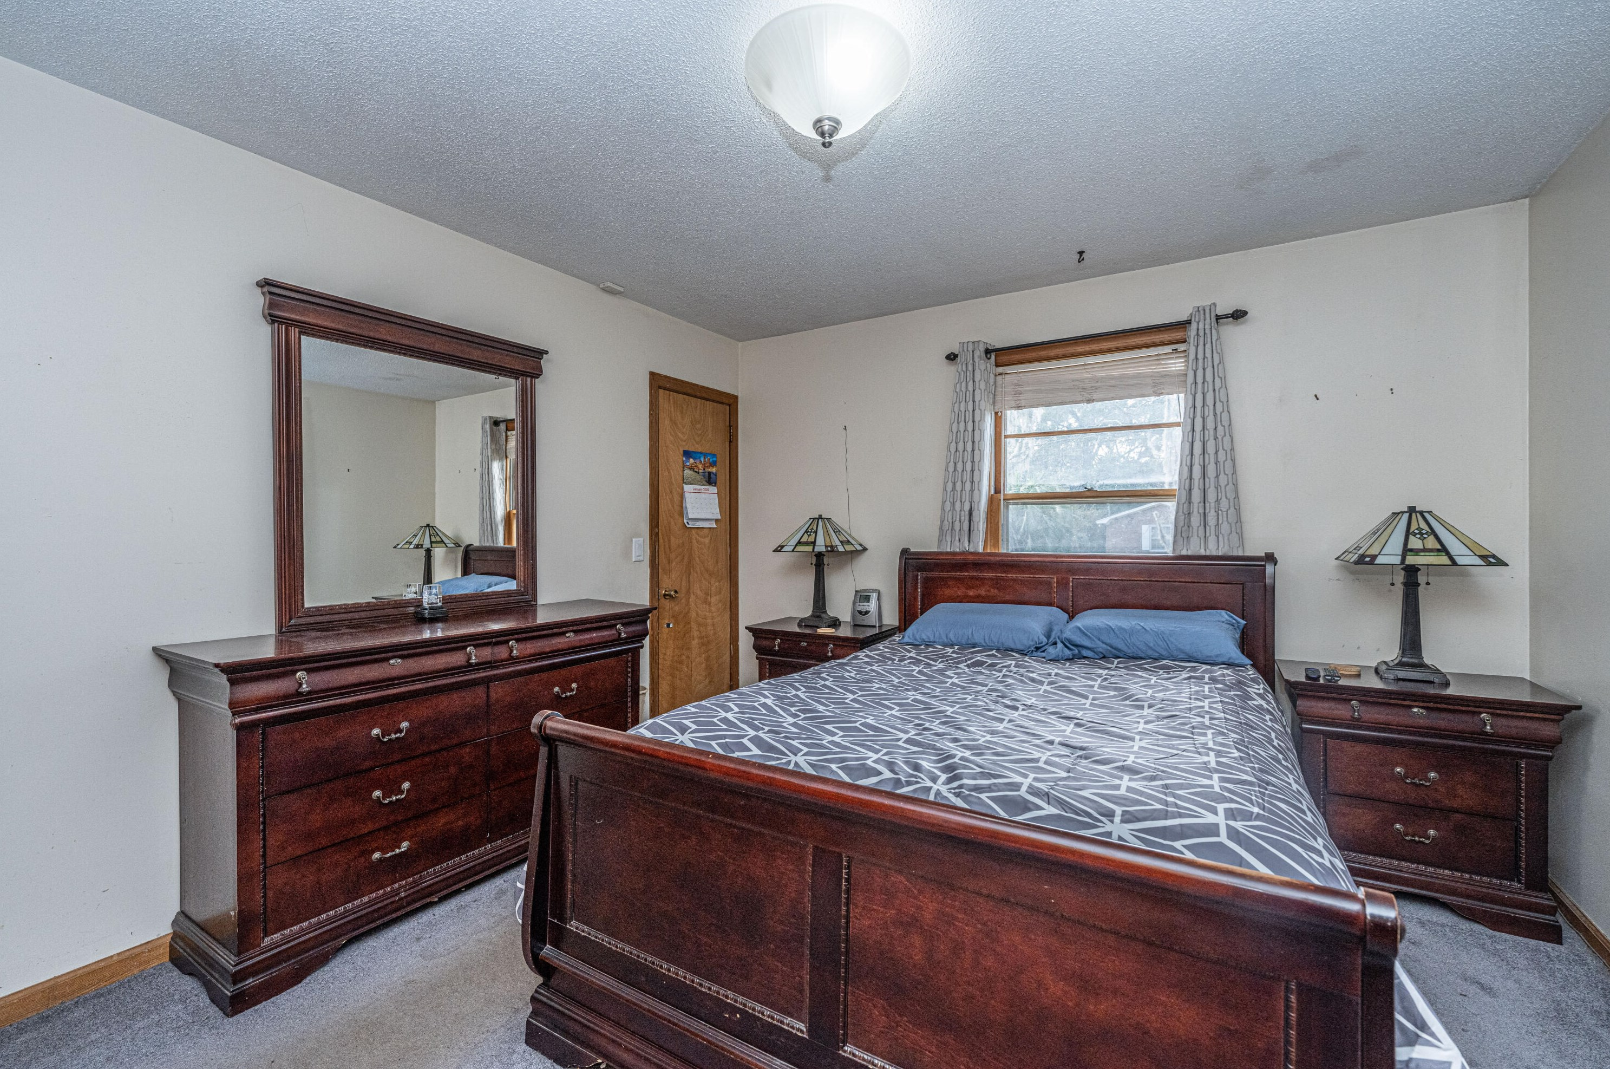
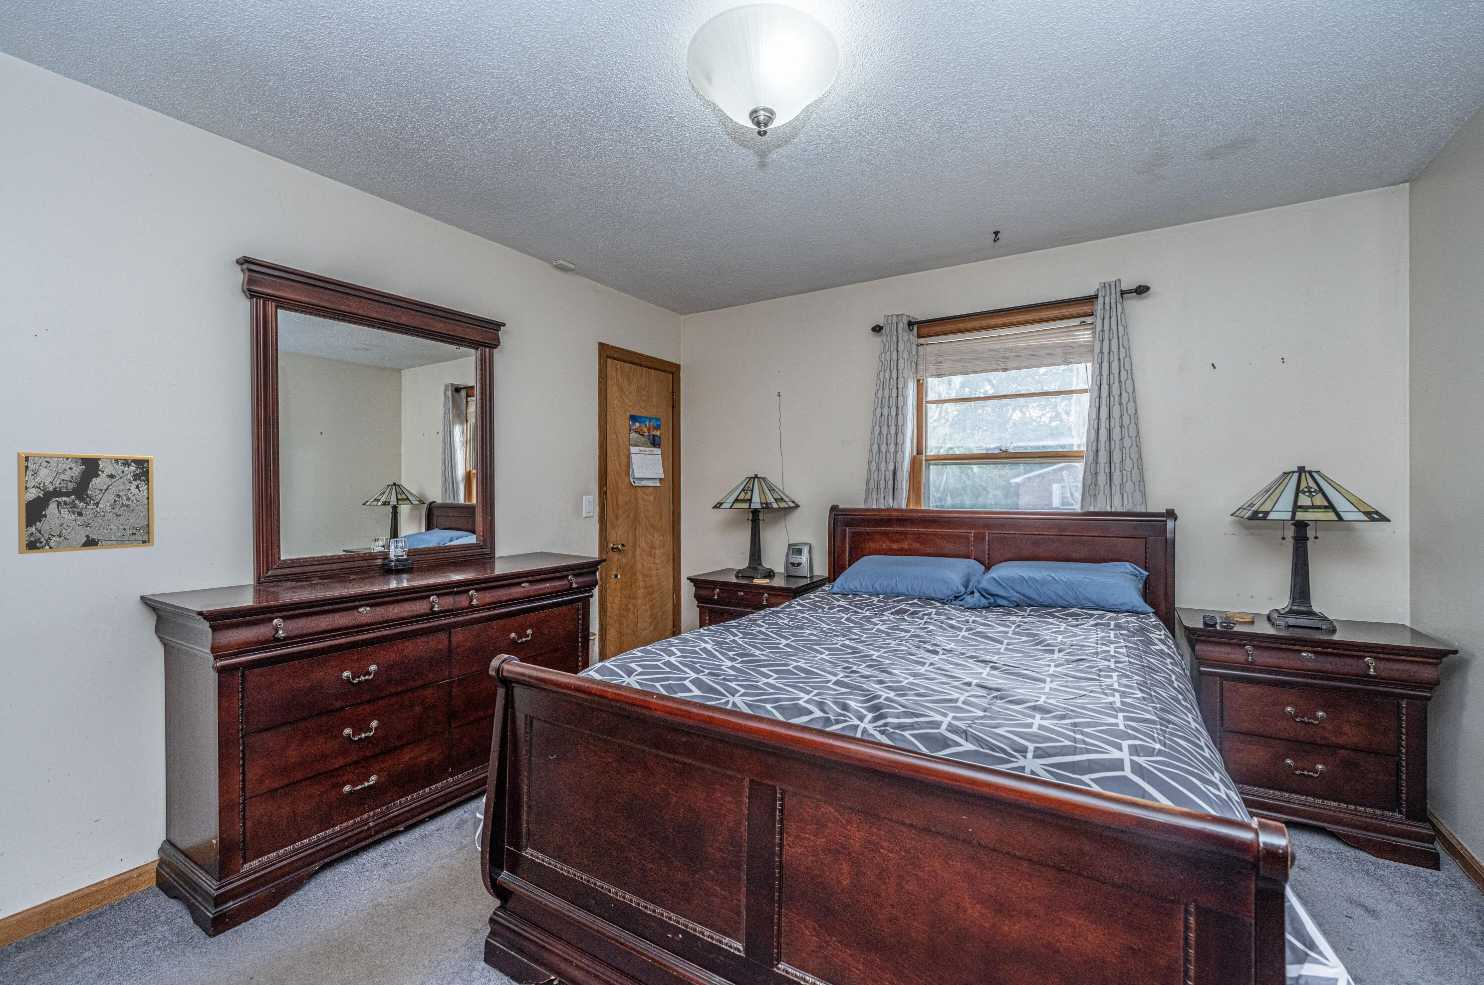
+ wall art (90, 502)
